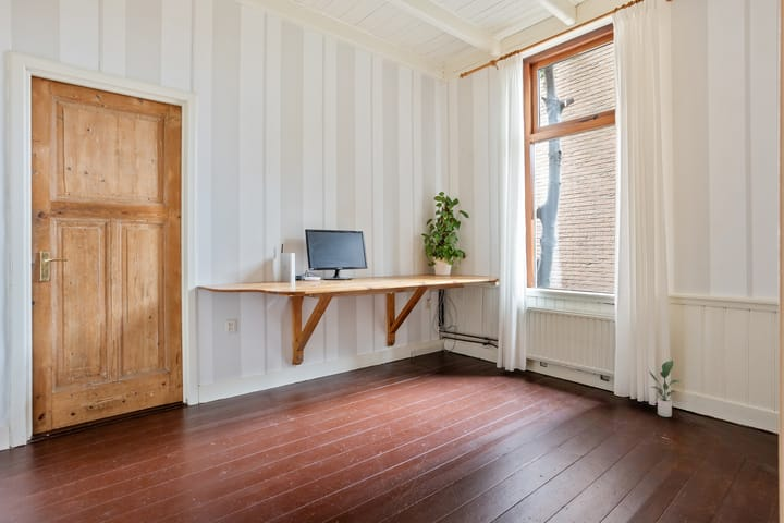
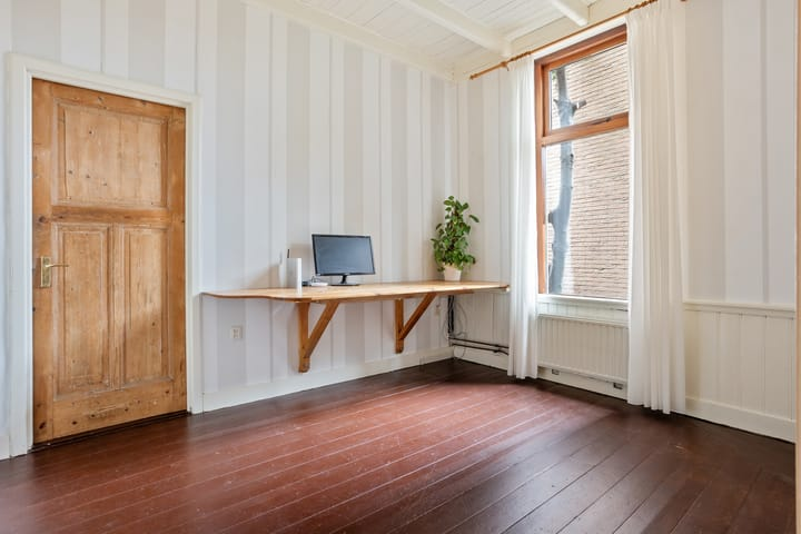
- potted plant (663, 388)
